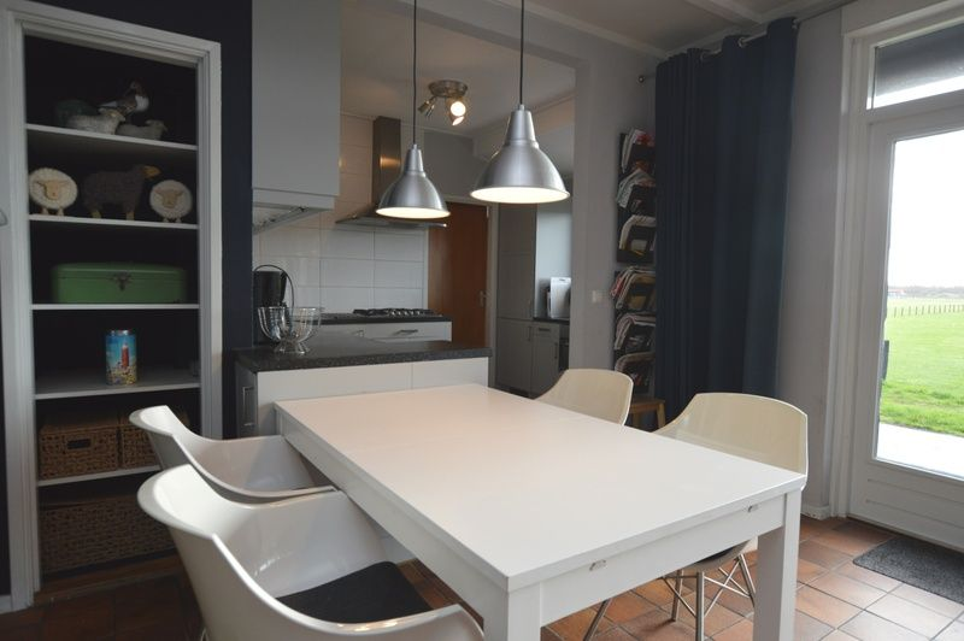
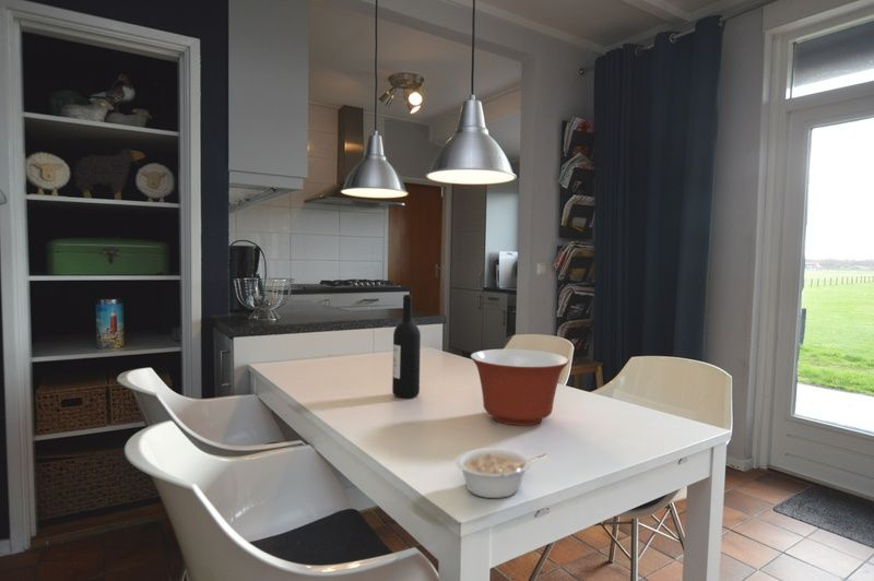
+ wine bottle (406, 345)
+ legume (495, 470)
+ mixing bowl (518, 387)
